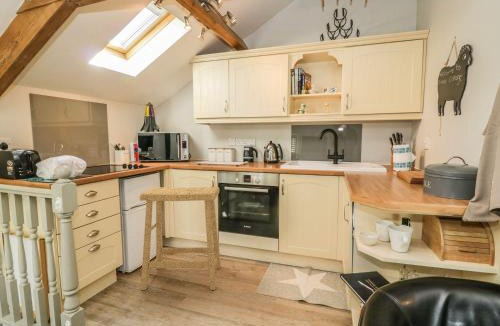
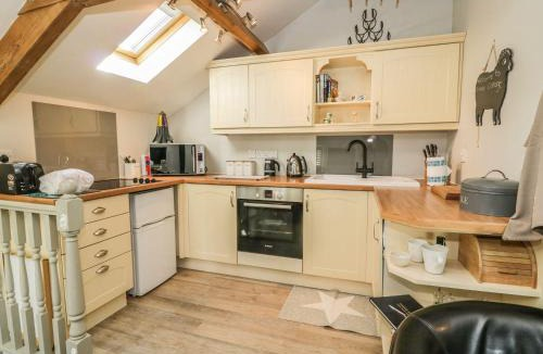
- stool (183, 248)
